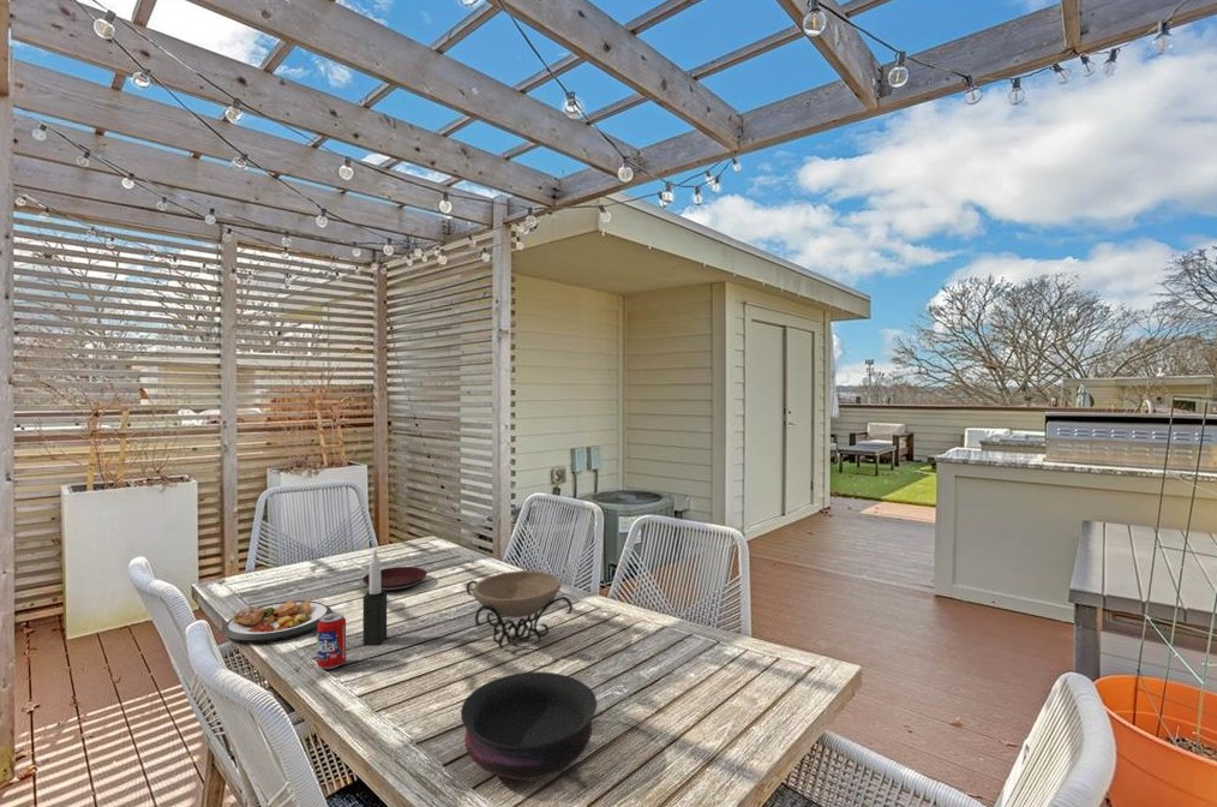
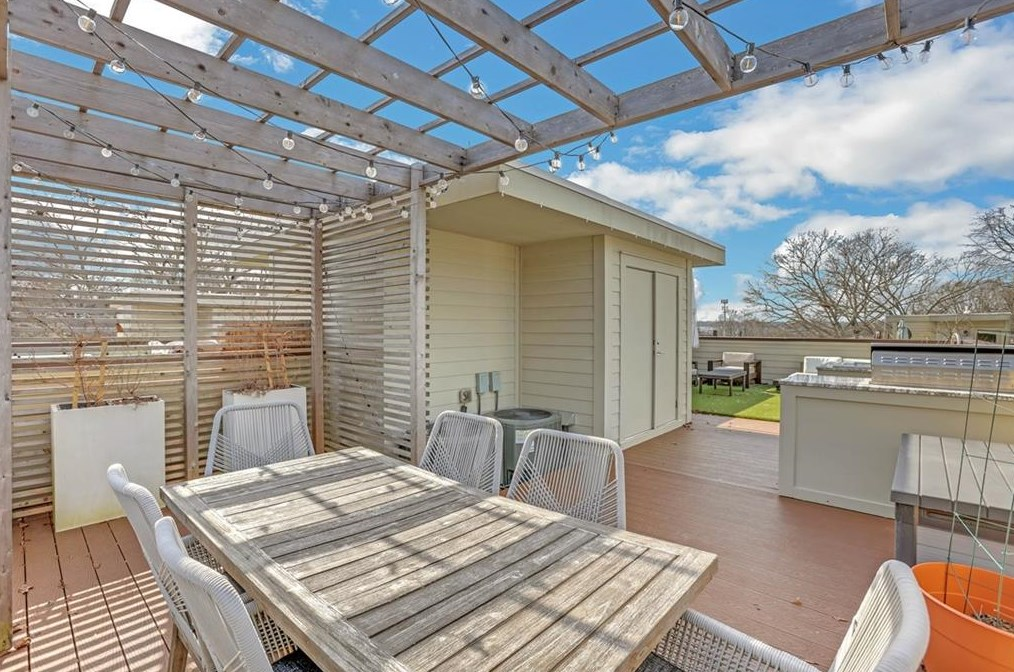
- beverage can (331, 640)
- decorative bowl (516, 611)
- plate (395, 580)
- bowl (529, 730)
- candle (374, 594)
- plate (278, 616)
